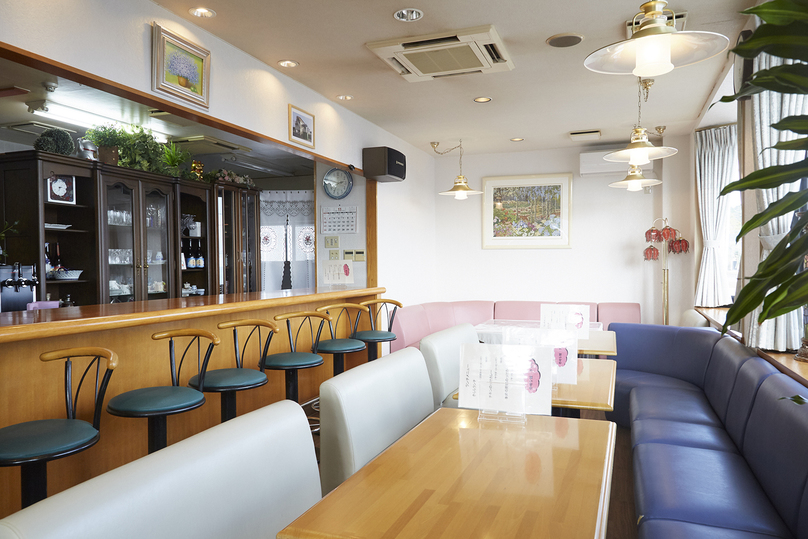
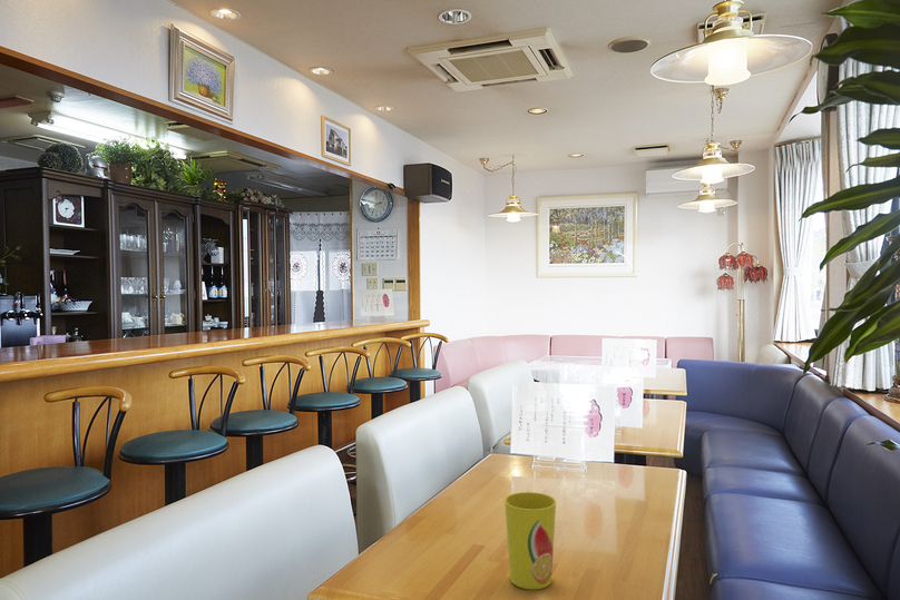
+ cup (530, 540)
